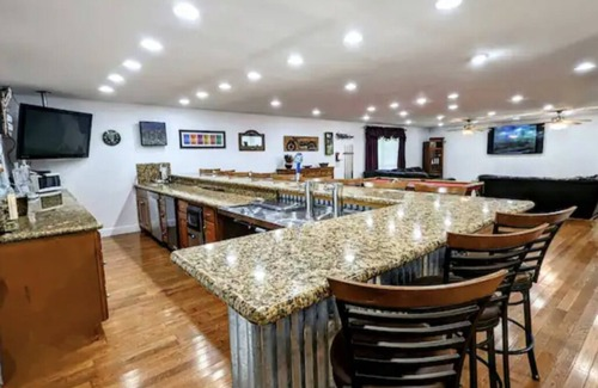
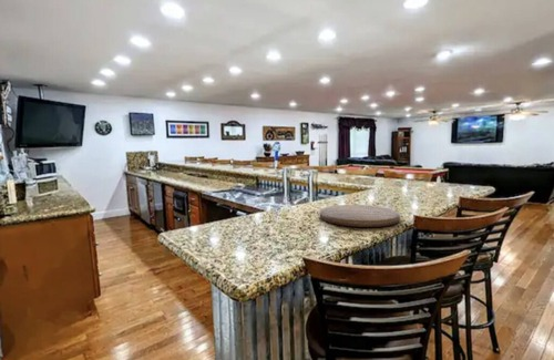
+ cutting board (358, 214)
